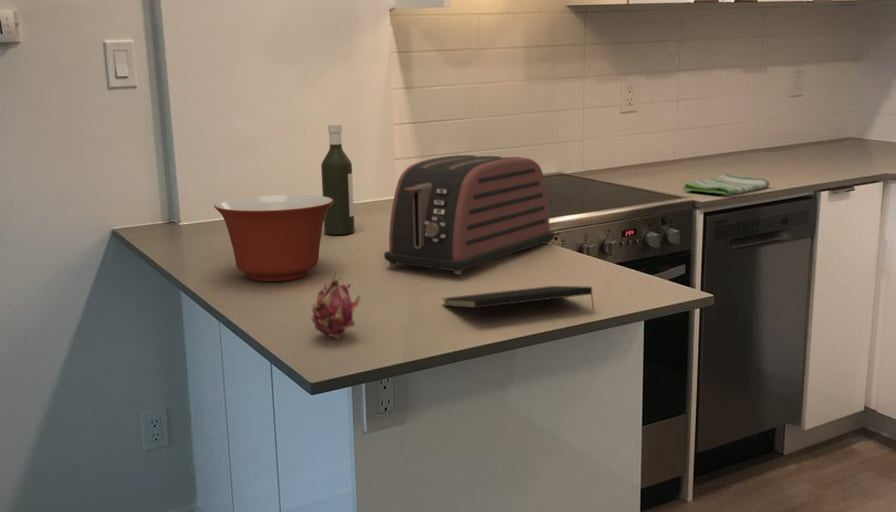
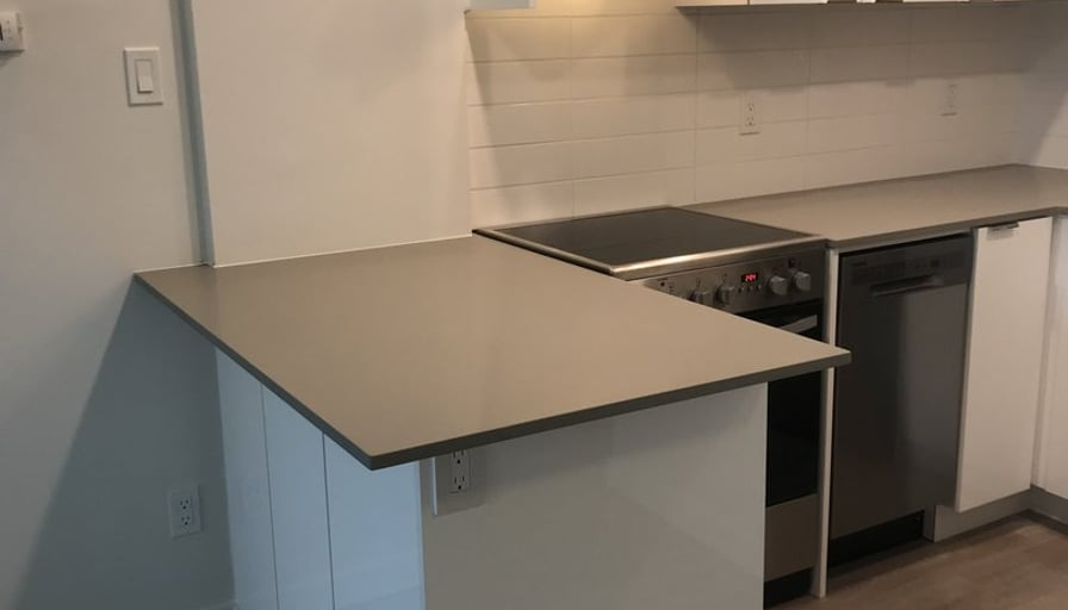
- fruit (333, 304)
- dish towel (726, 183)
- toaster (469, 207)
- mixing bowl (276, 238)
- bottle (337, 178)
- notepad (515, 296)
